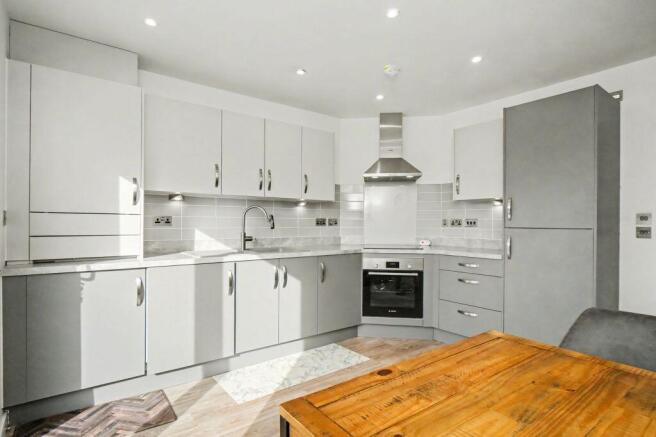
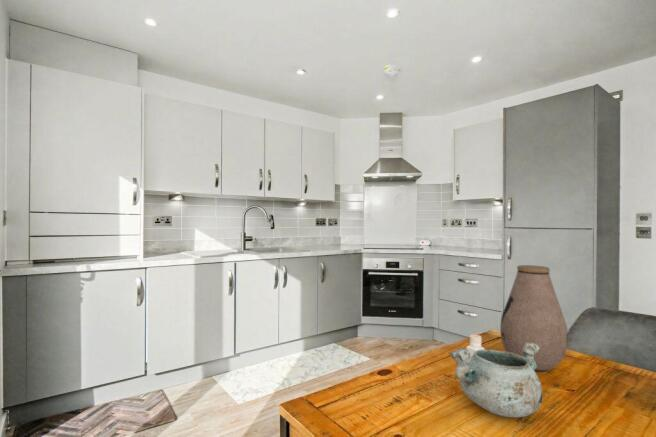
+ vase (532, 315)
+ decorative bowl (499, 376)
+ pepper shaker (474, 351)
